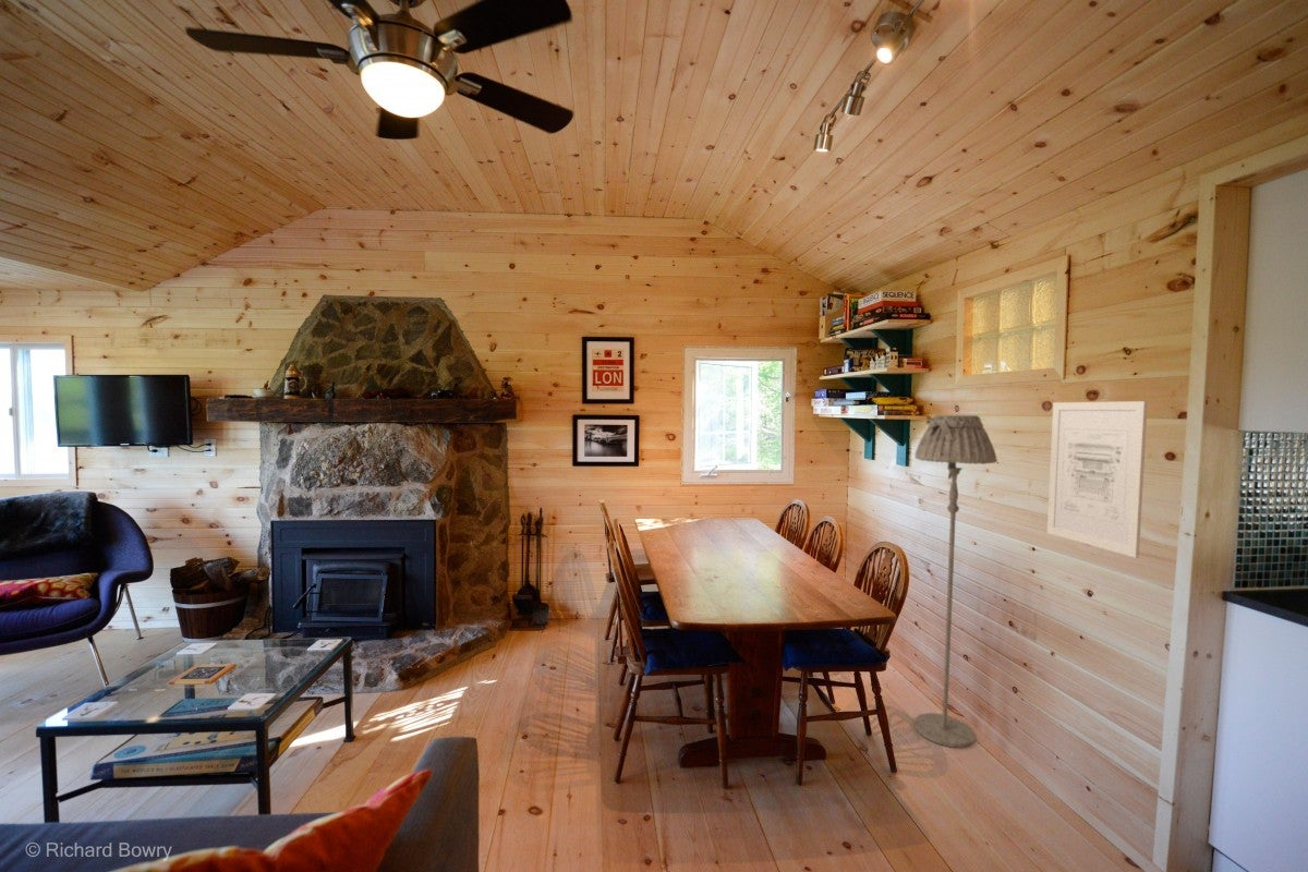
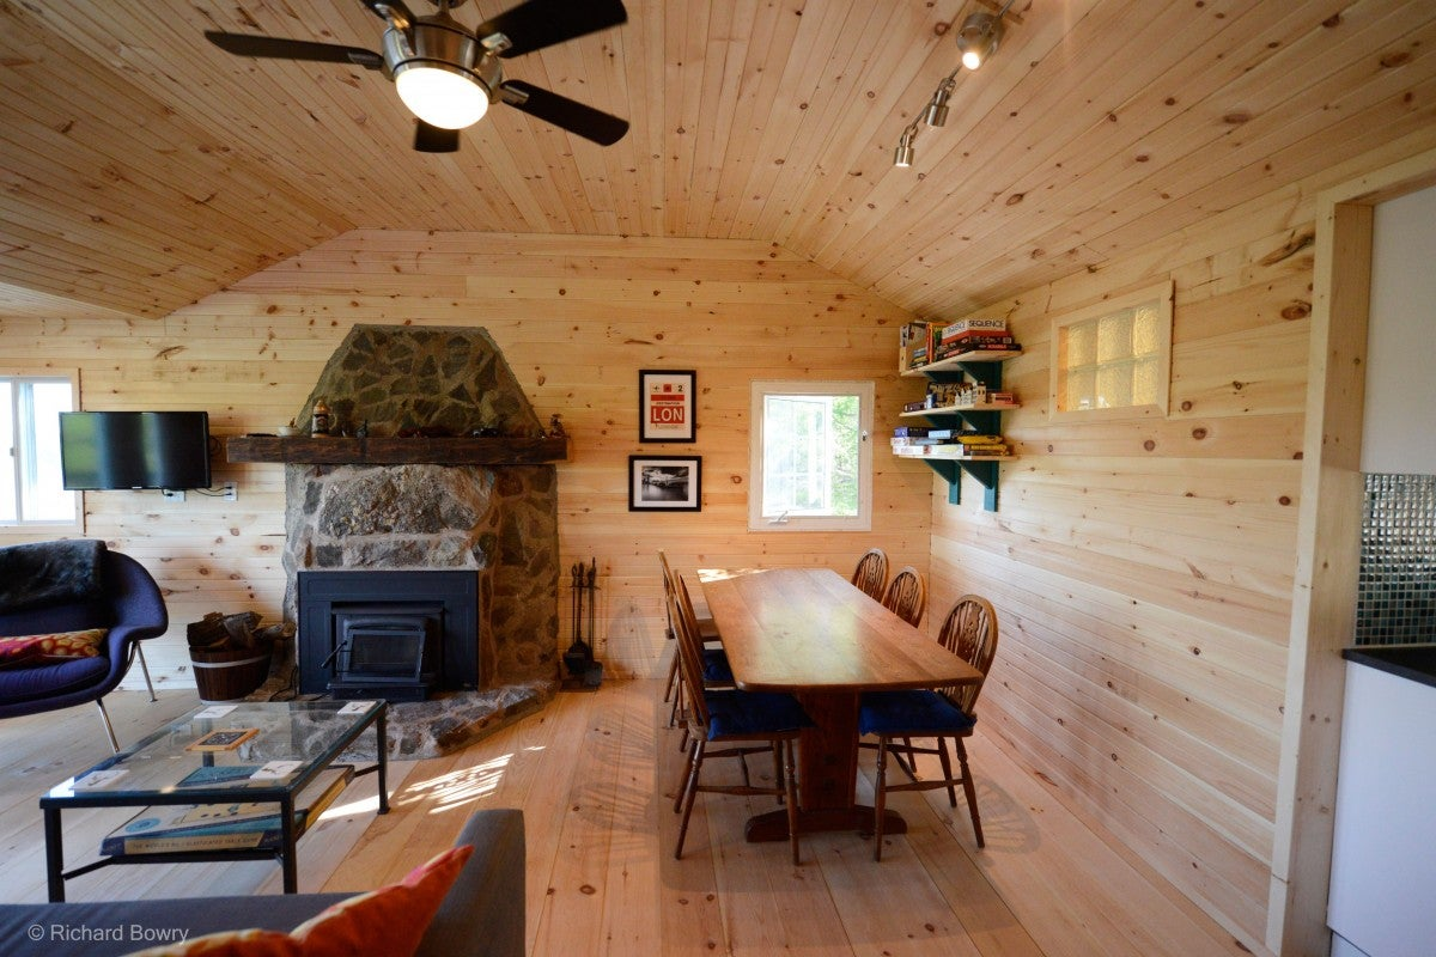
- floor lamp (949, 574)
- wall art (1092, 473)
